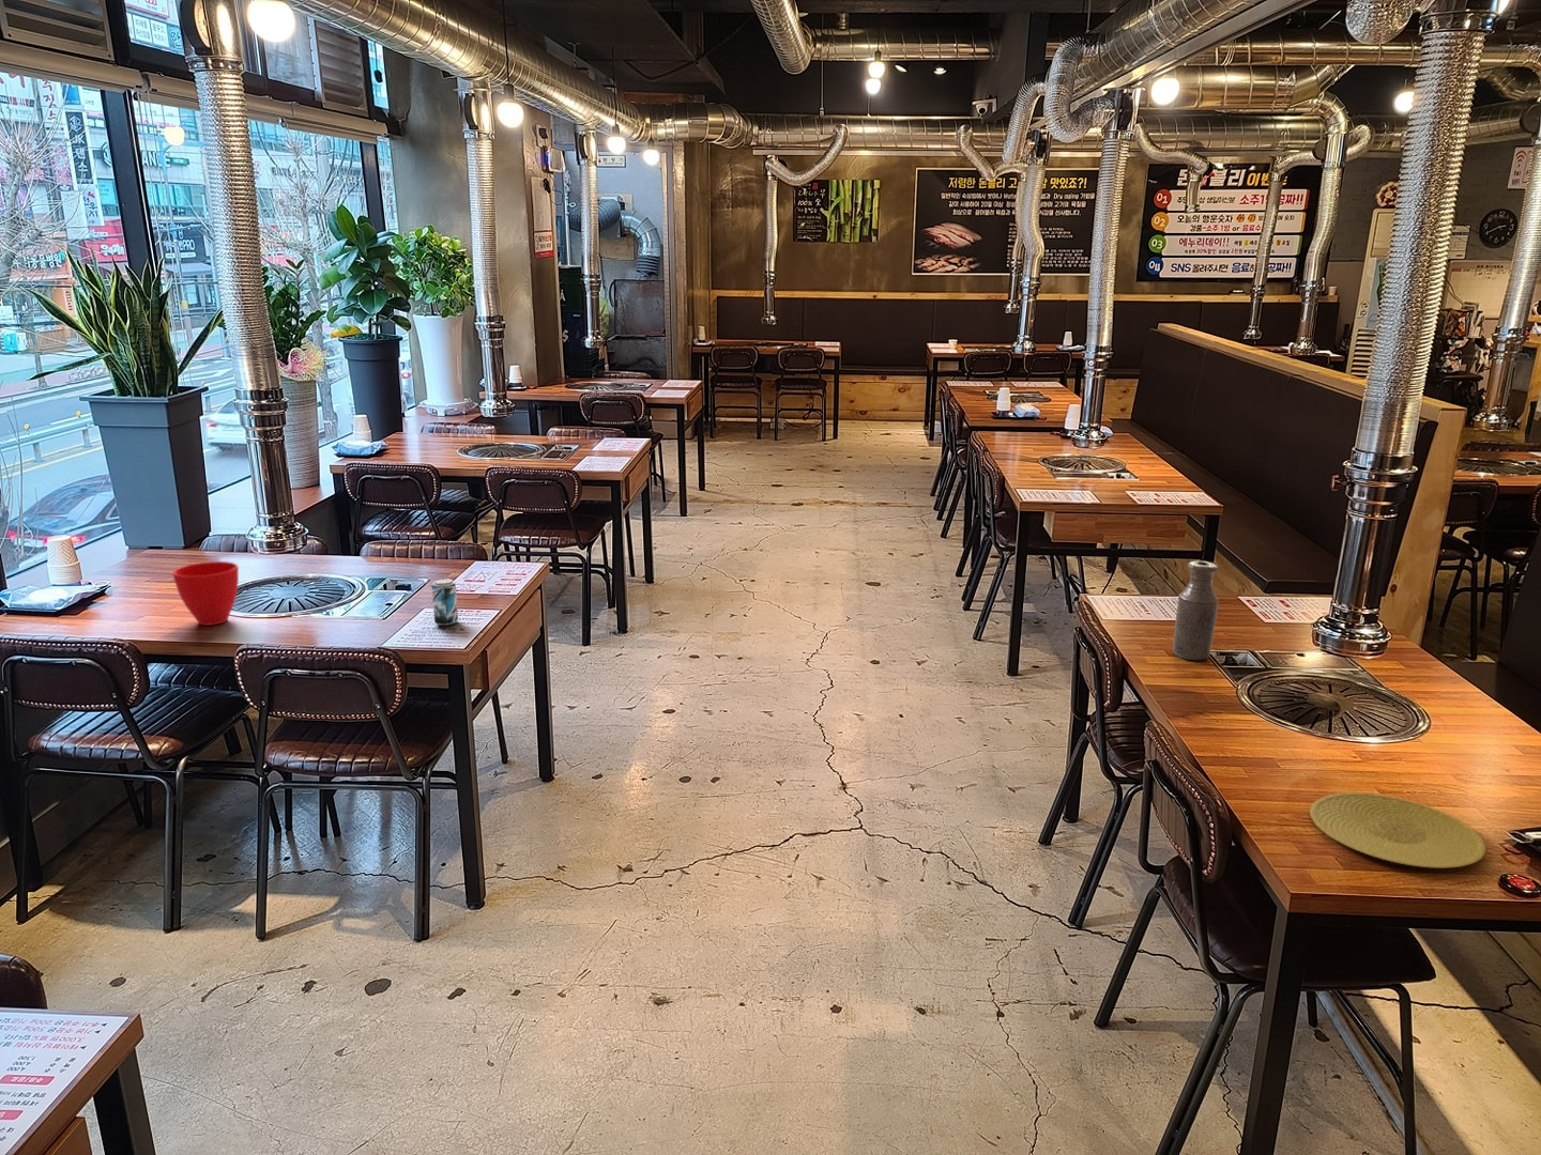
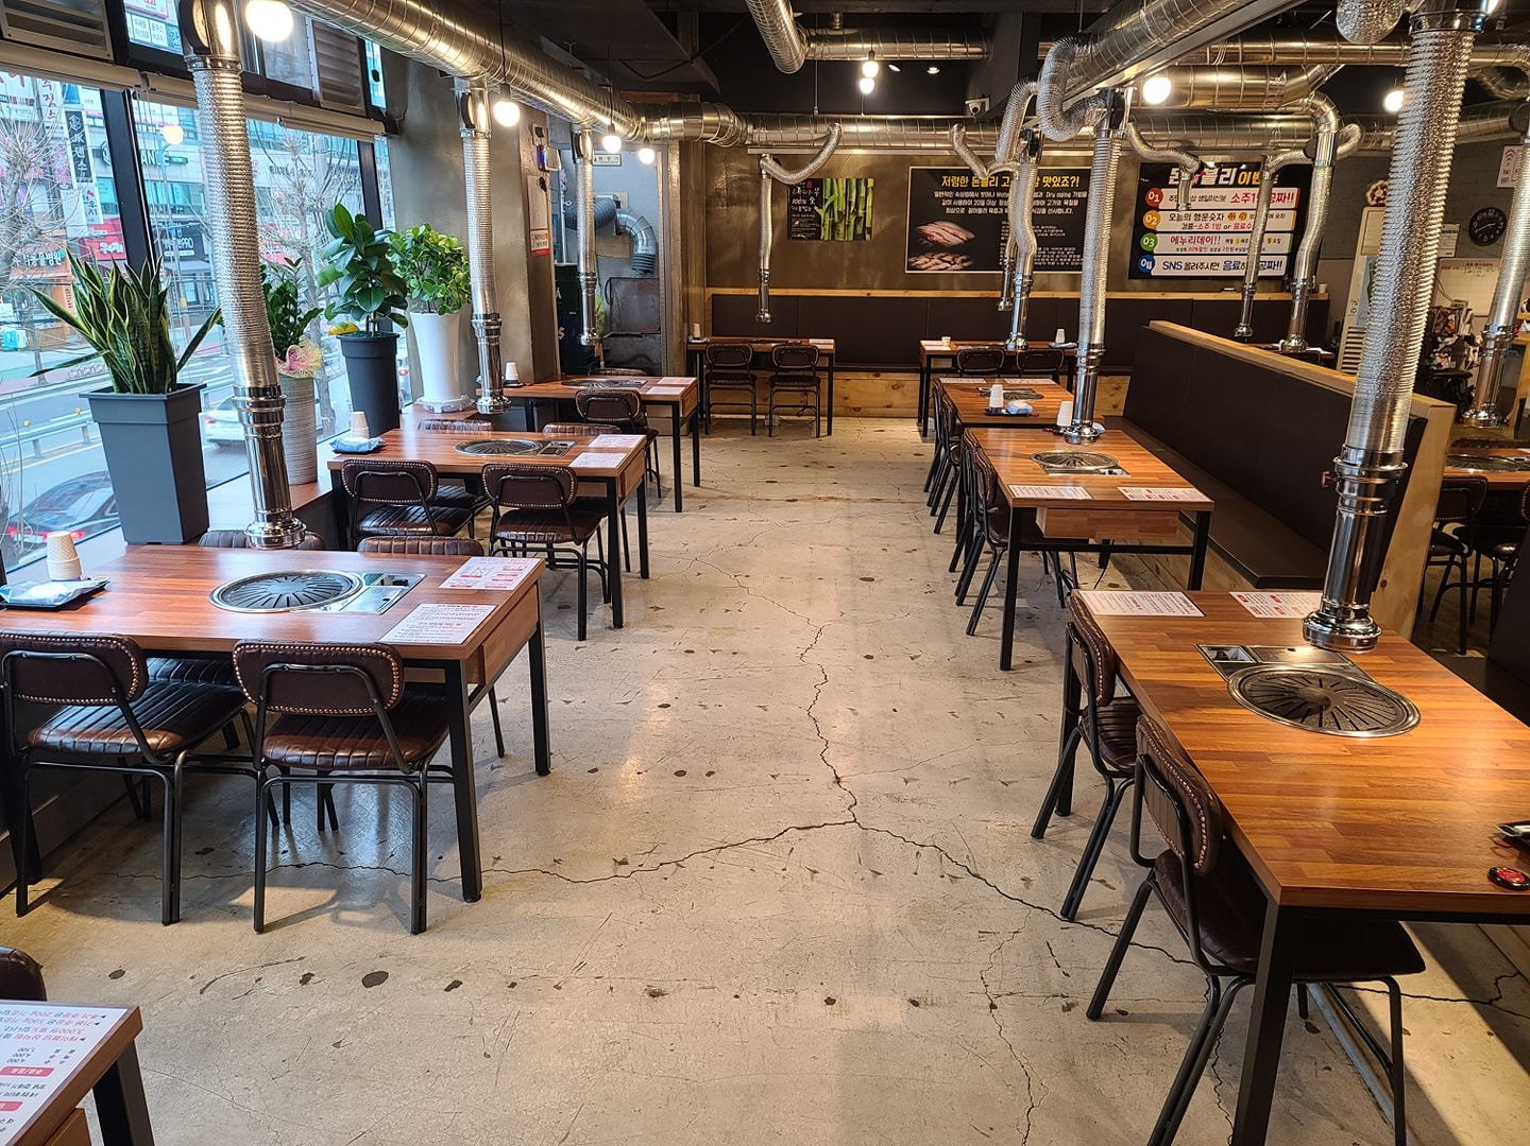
- plate (1394, 830)
- bottle (1196, 609)
- cup (209, 594)
- beer can (444, 602)
